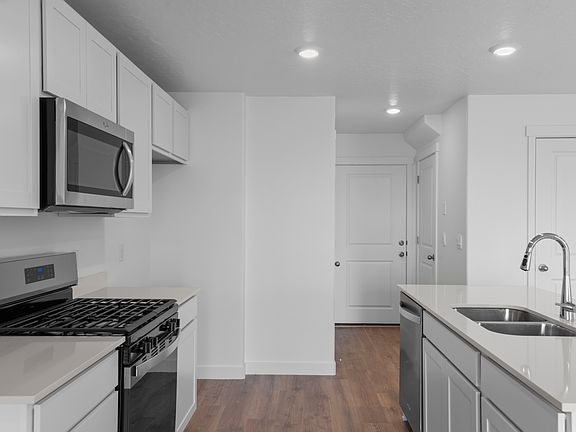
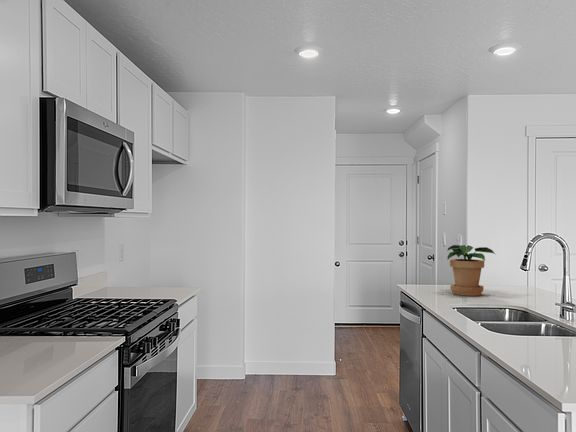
+ potted plant (468, 268)
